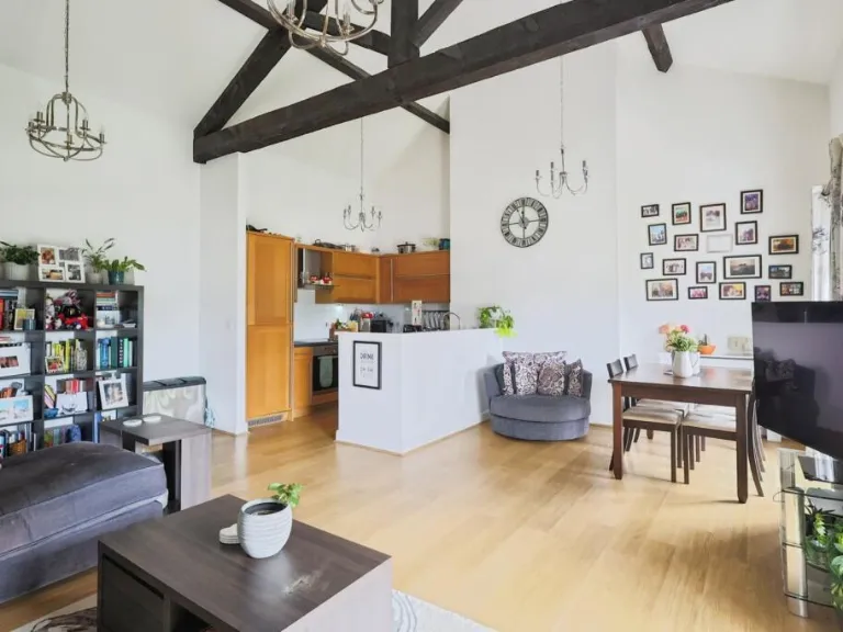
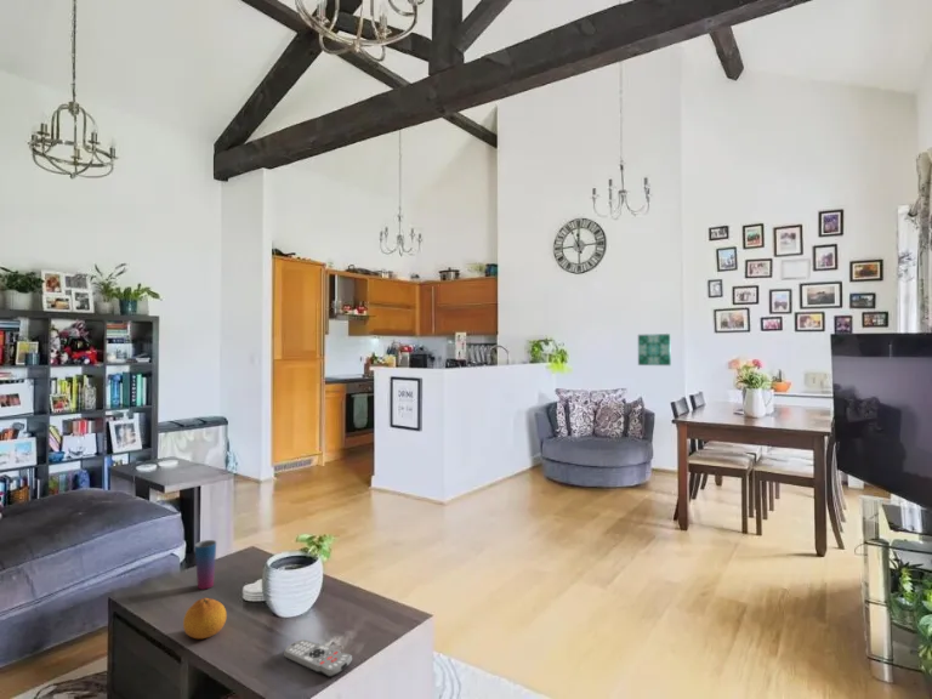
+ remote control (316, 657)
+ fruit (204, 616)
+ wall art (654, 350)
+ cup (205, 564)
